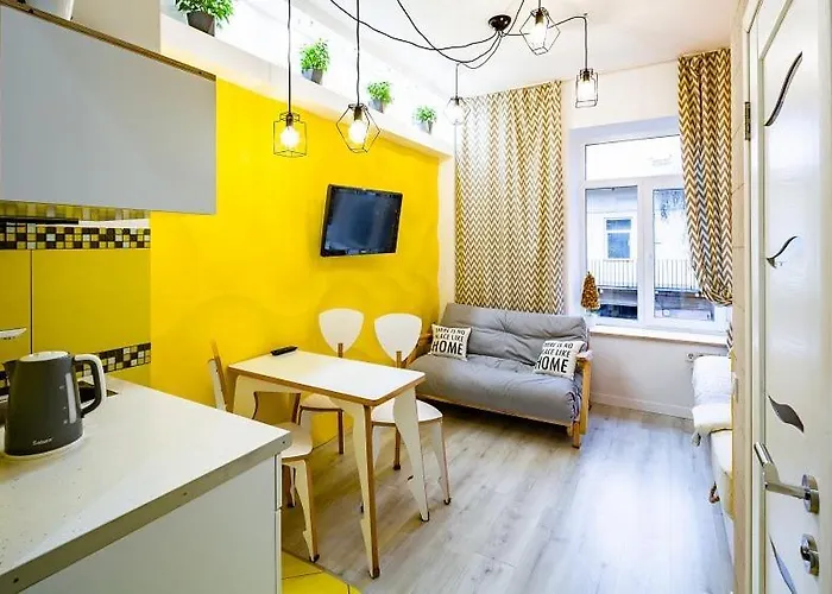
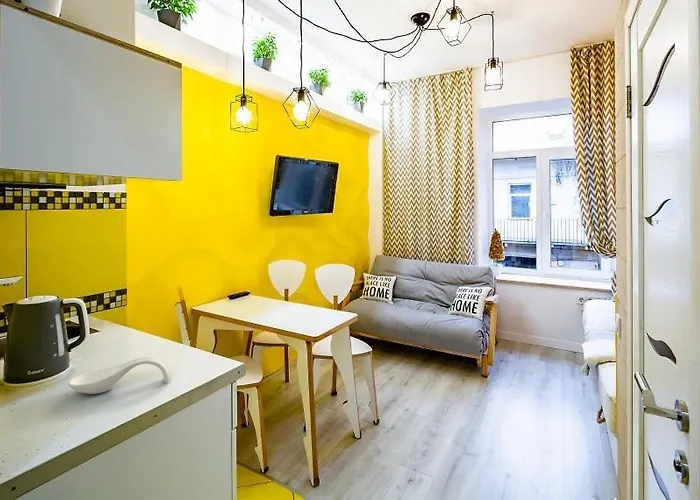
+ spoon rest (121, 373)
